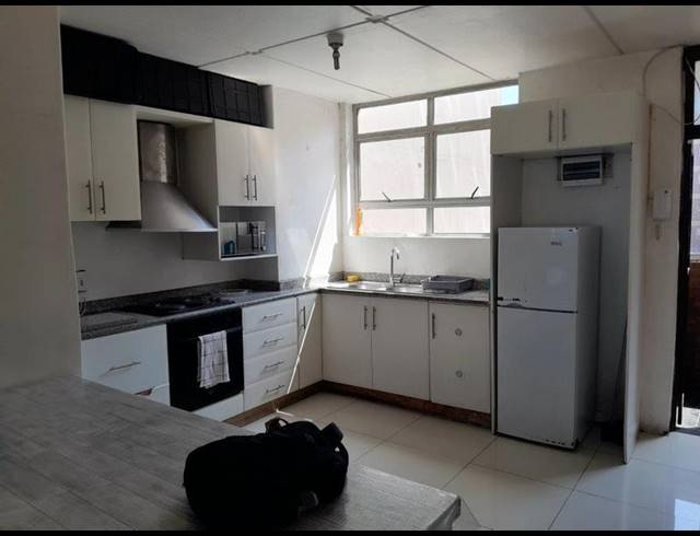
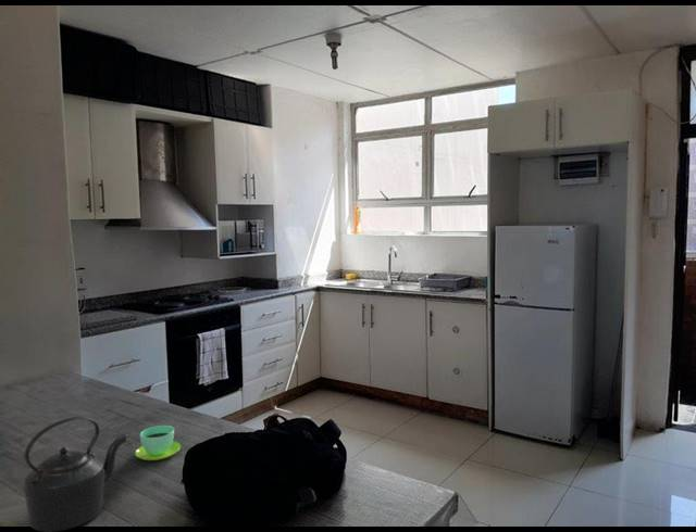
+ cup (158, 442)
+ kettle (80, 459)
